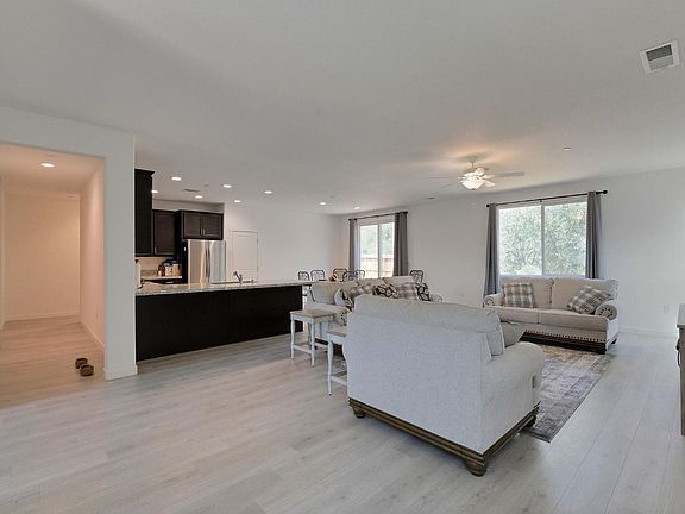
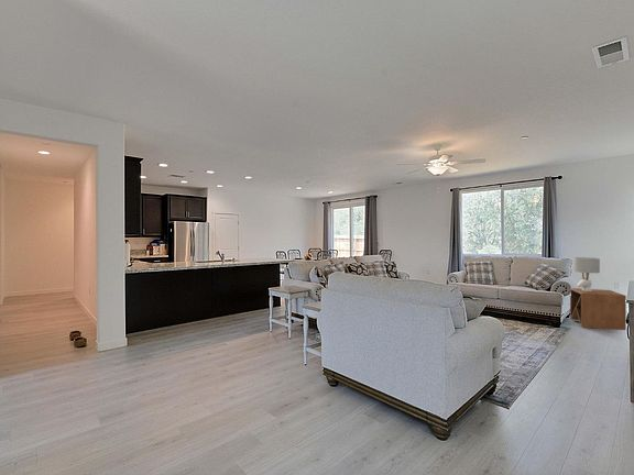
+ side table (595, 308)
+ lamp (586, 274)
